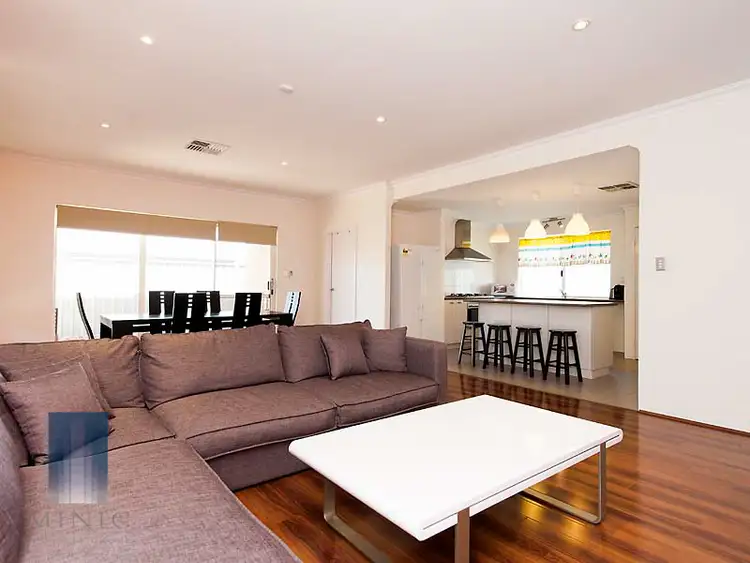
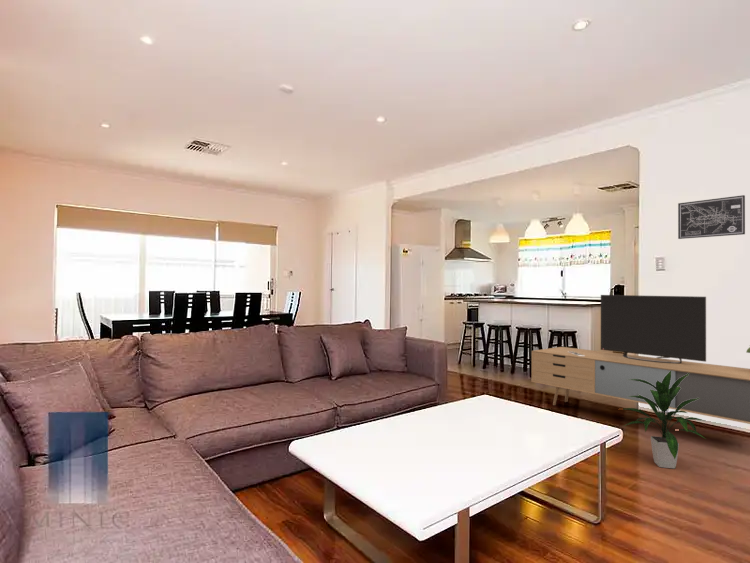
+ indoor plant (663, 418)
+ media console (646, 358)
+ wall art (710, 218)
